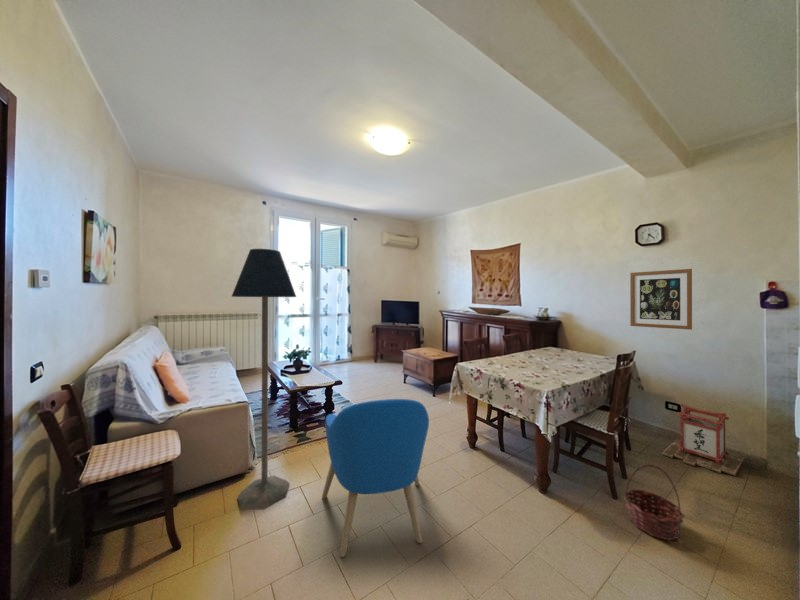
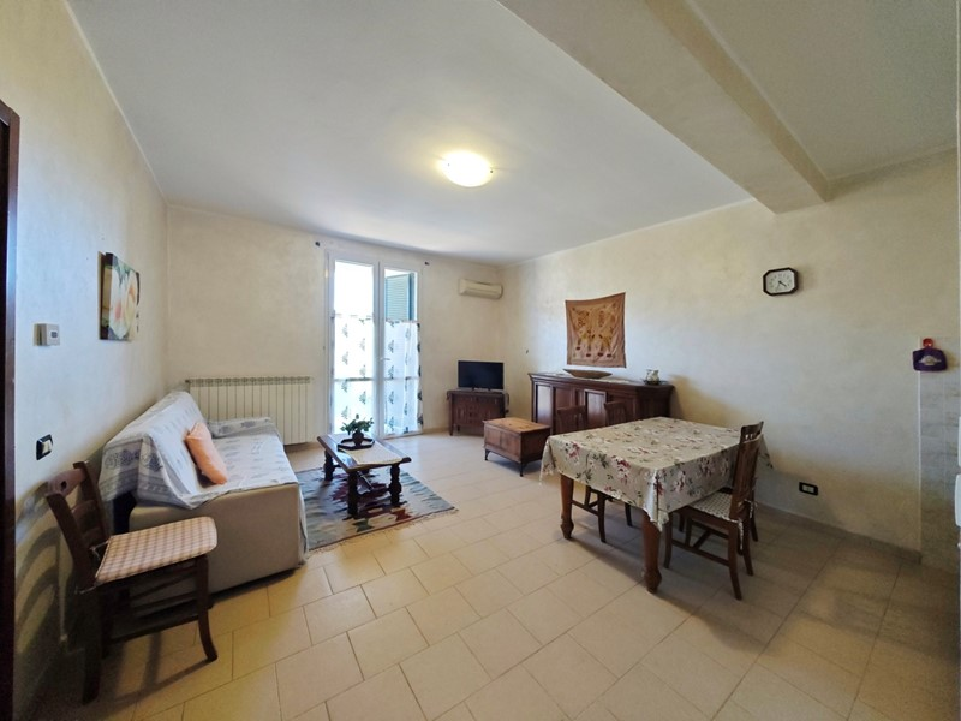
- lantern (702, 432)
- floor lamp (264, 371)
- basket (652, 495)
- armchair (377, 452)
- wall art (659, 299)
